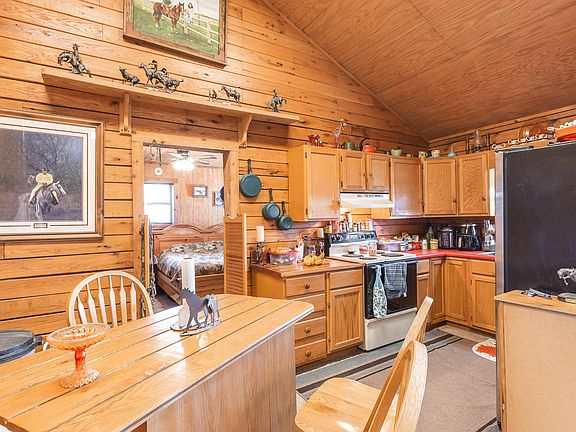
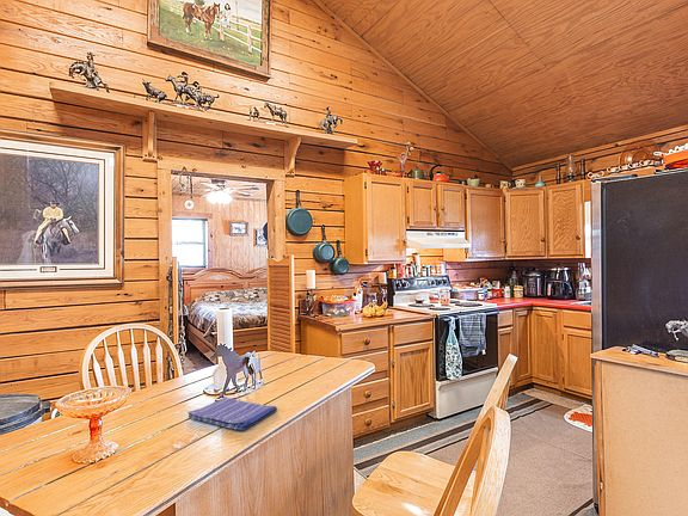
+ dish towel (233, 411)
